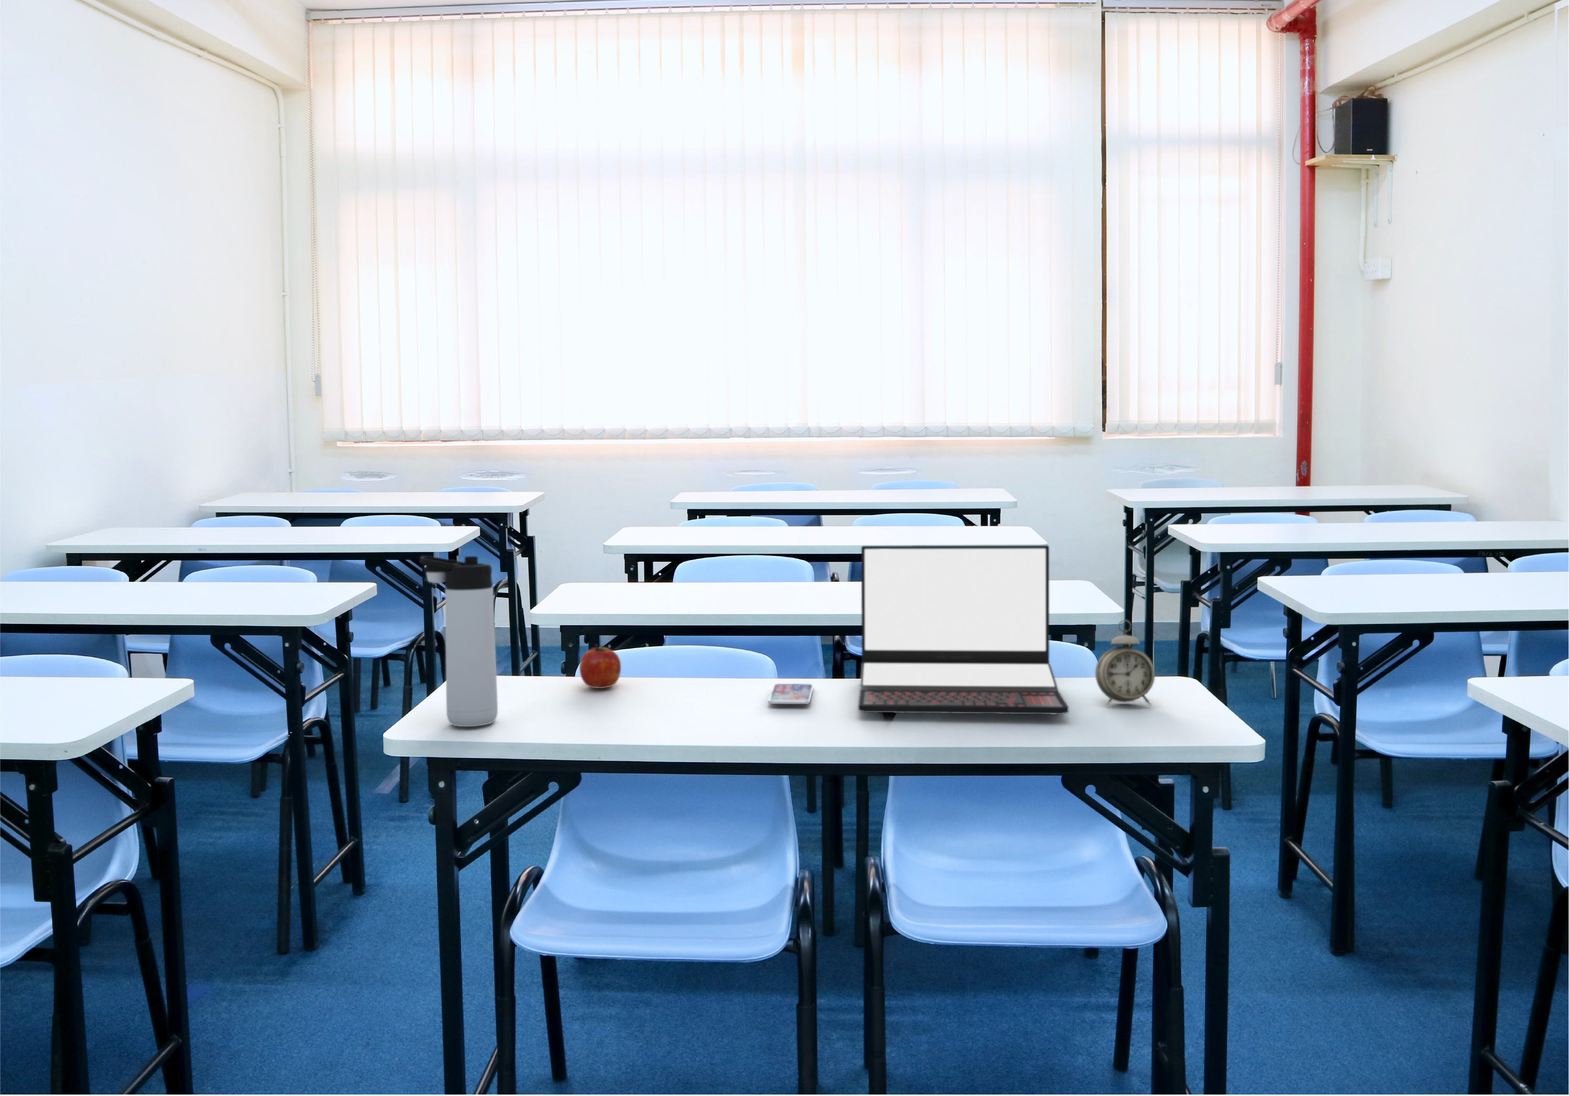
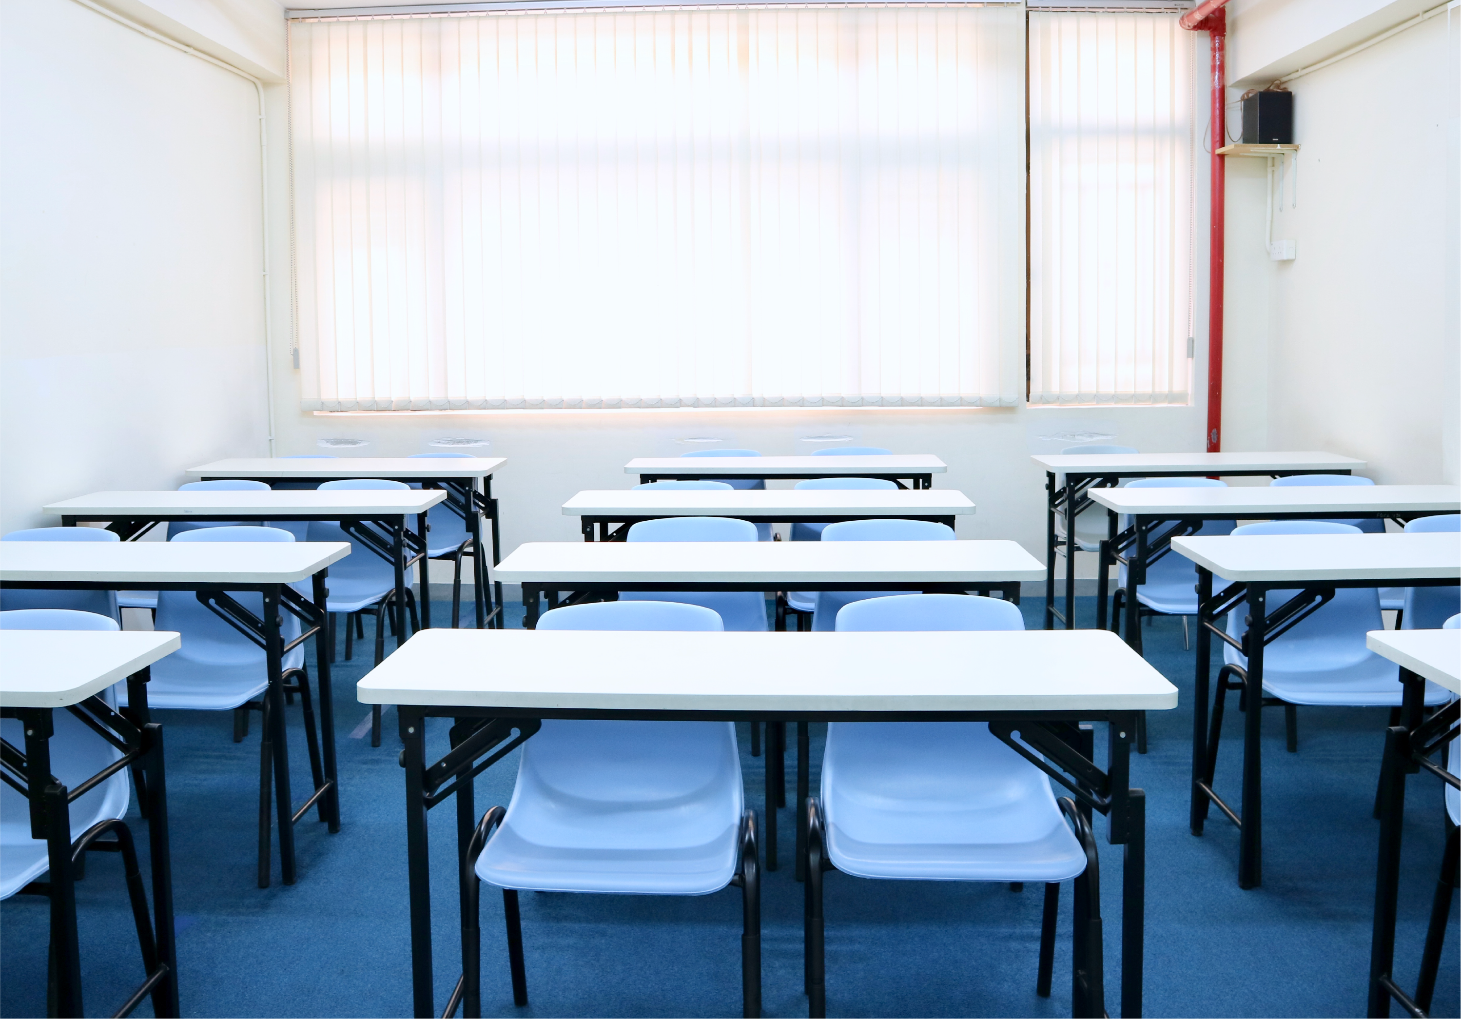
- apple (600, 665)
- alarm clock (1127, 662)
- laptop (959, 625)
- smartphone (790, 694)
- thermos bottle (459, 639)
